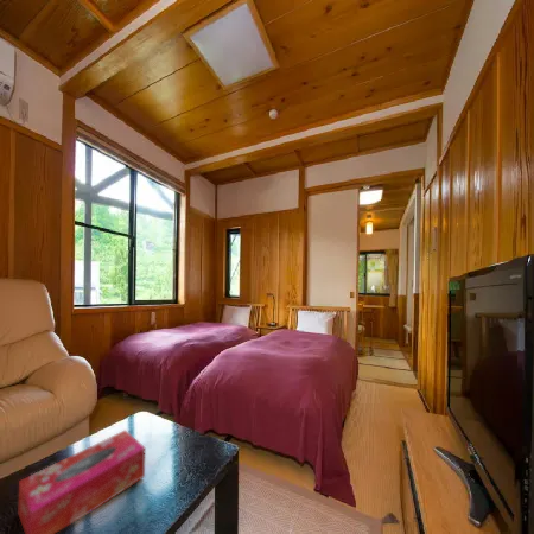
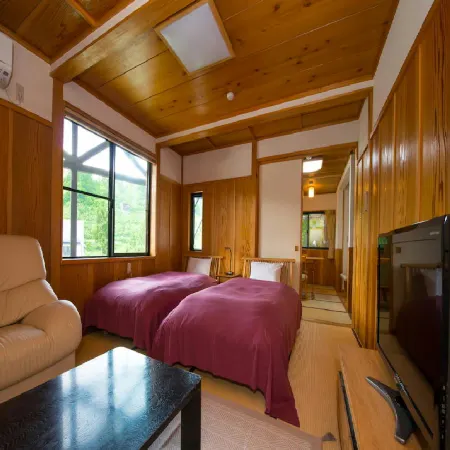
- tissue box (87, 478)
